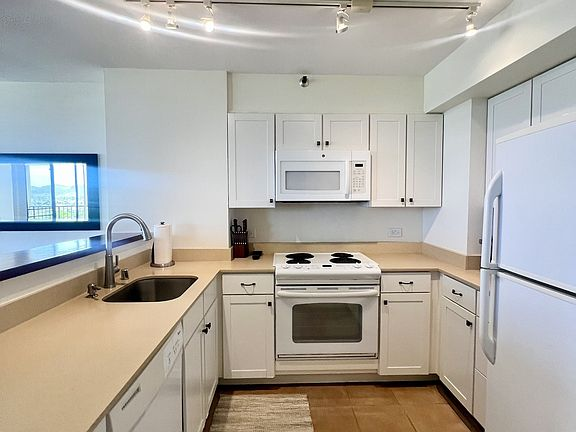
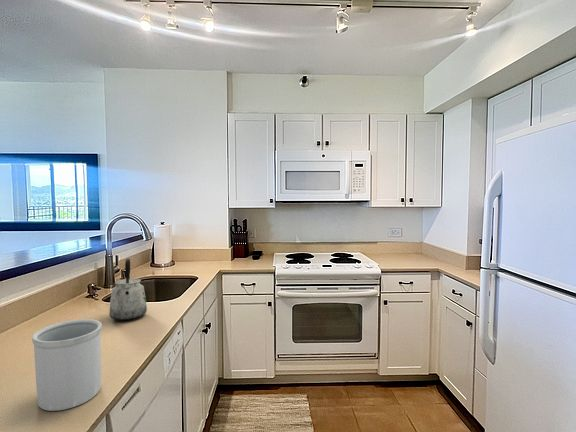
+ utensil holder (69, 362)
+ kettle (127, 289)
